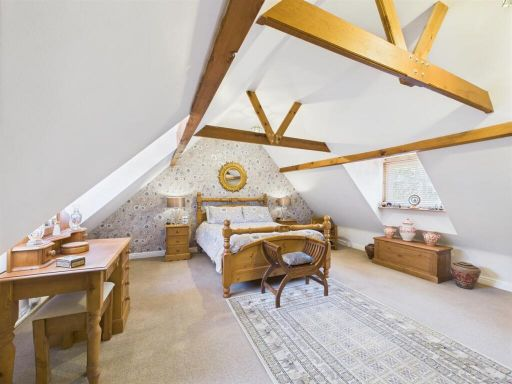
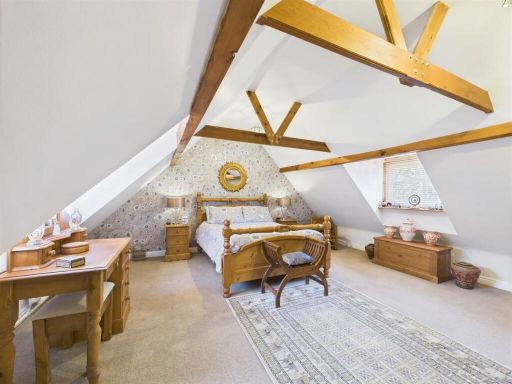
+ basket (138, 251)
